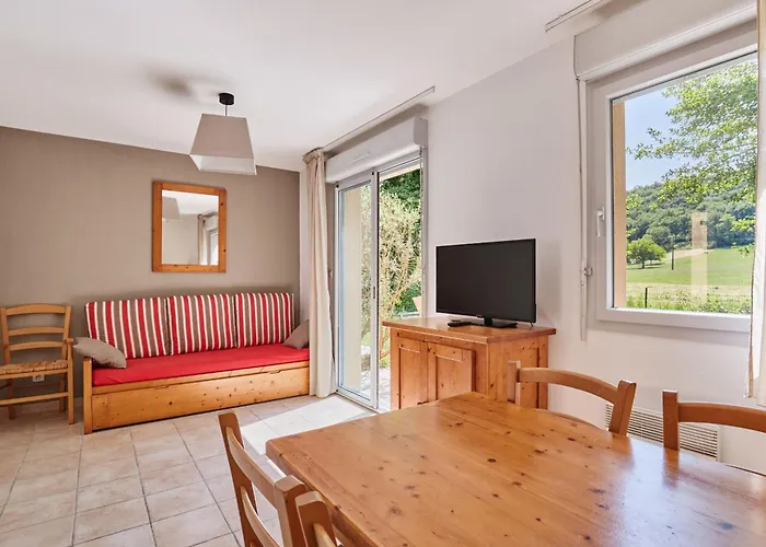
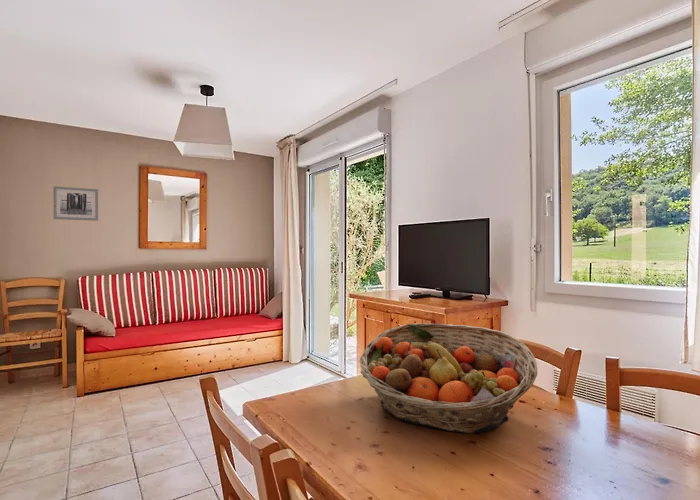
+ fruit basket (442, 370)
+ wall art (76, 203)
